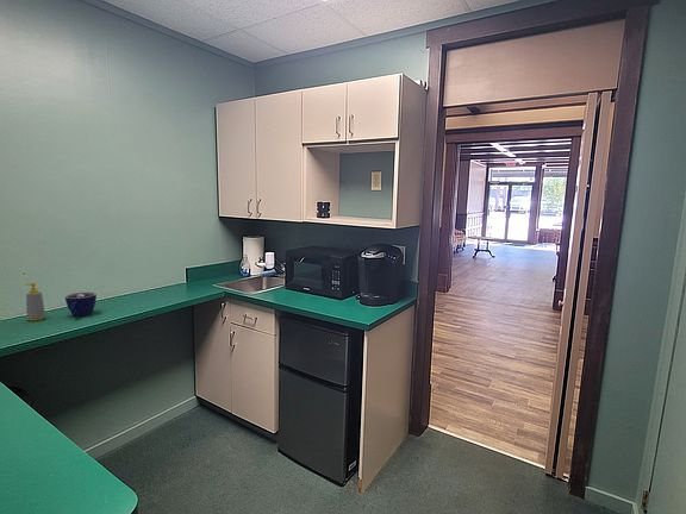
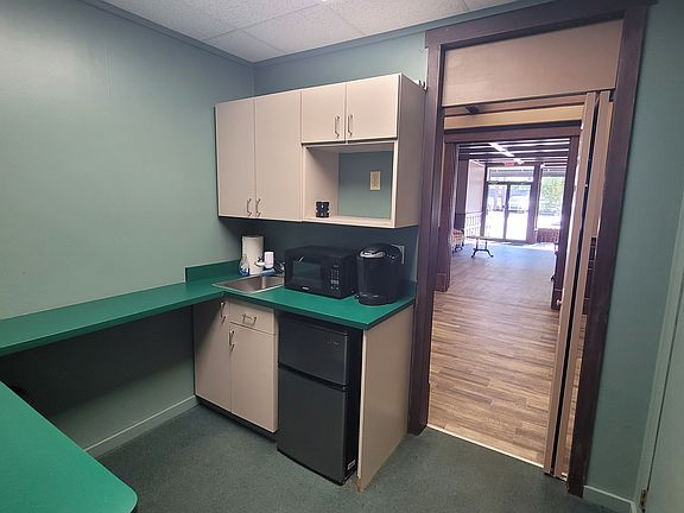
- soap bottle (35, 300)
- cup (79, 305)
